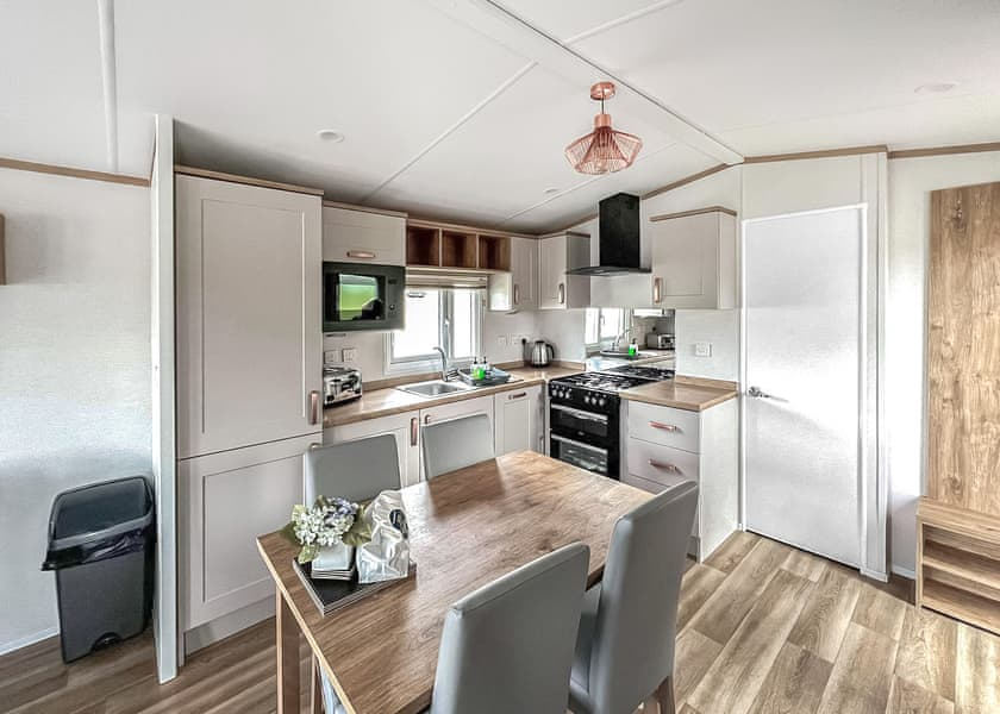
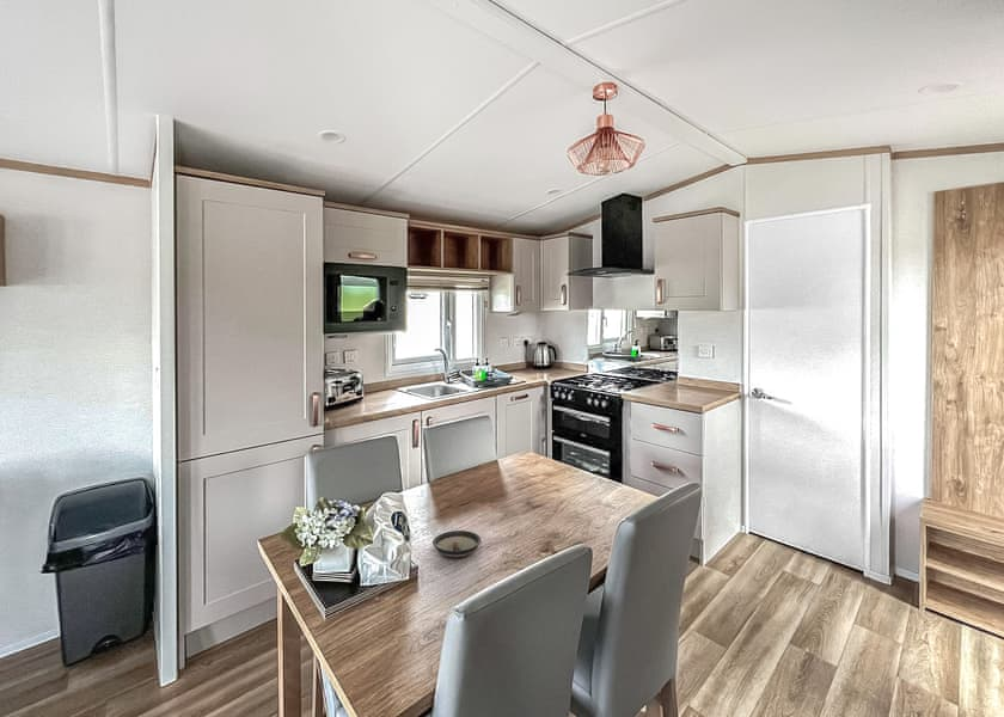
+ saucer (457, 545)
